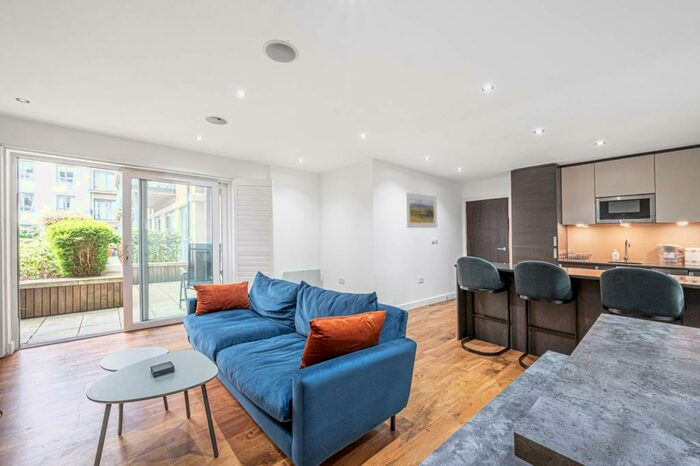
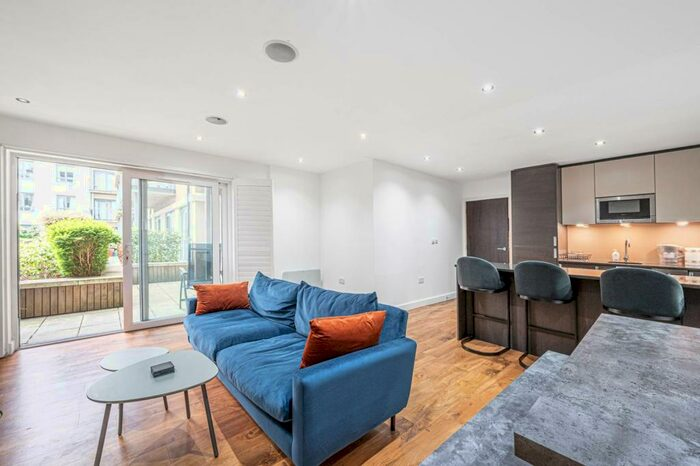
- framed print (422, 211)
